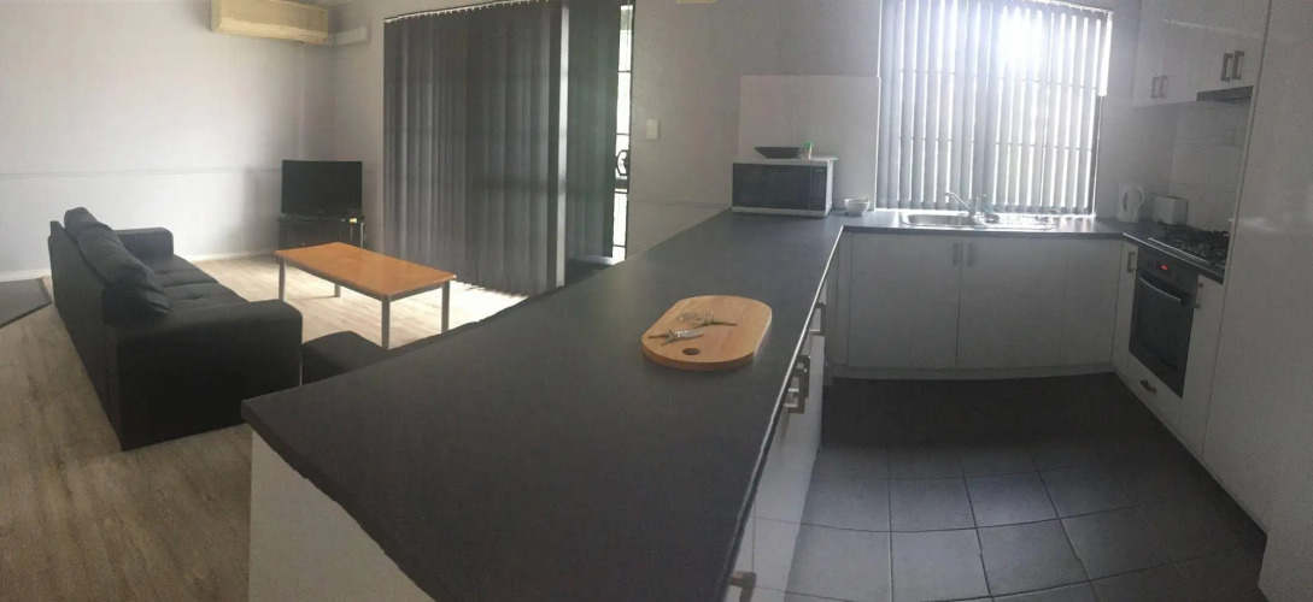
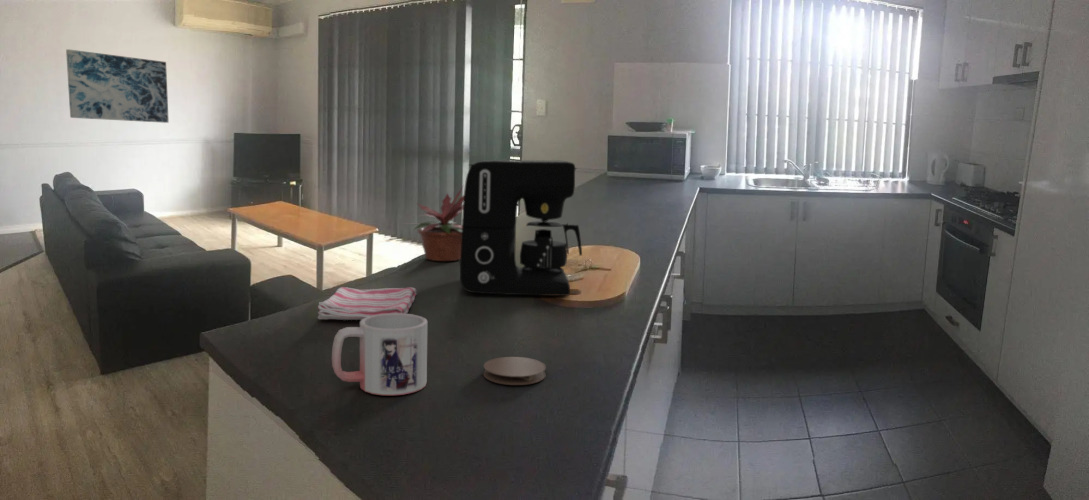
+ wall art (120, 88)
+ mug (380, 353)
+ coaster (514, 370)
+ potted plant (445, 220)
+ dish towel (370, 299)
+ coffee maker (527, 224)
